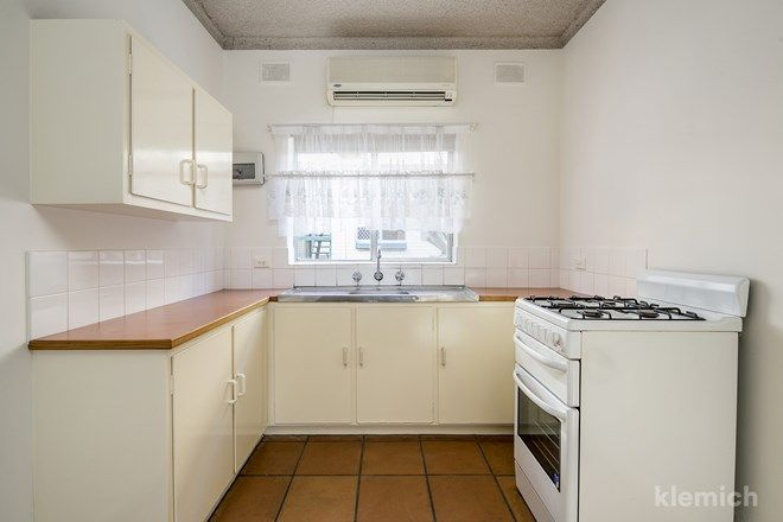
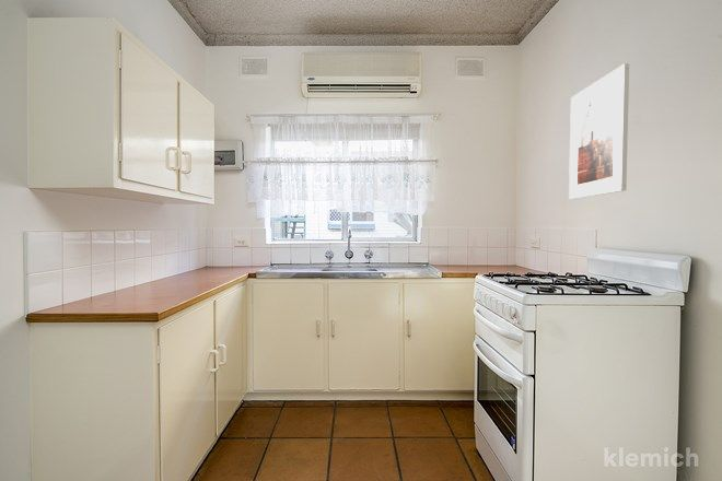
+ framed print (595, 139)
